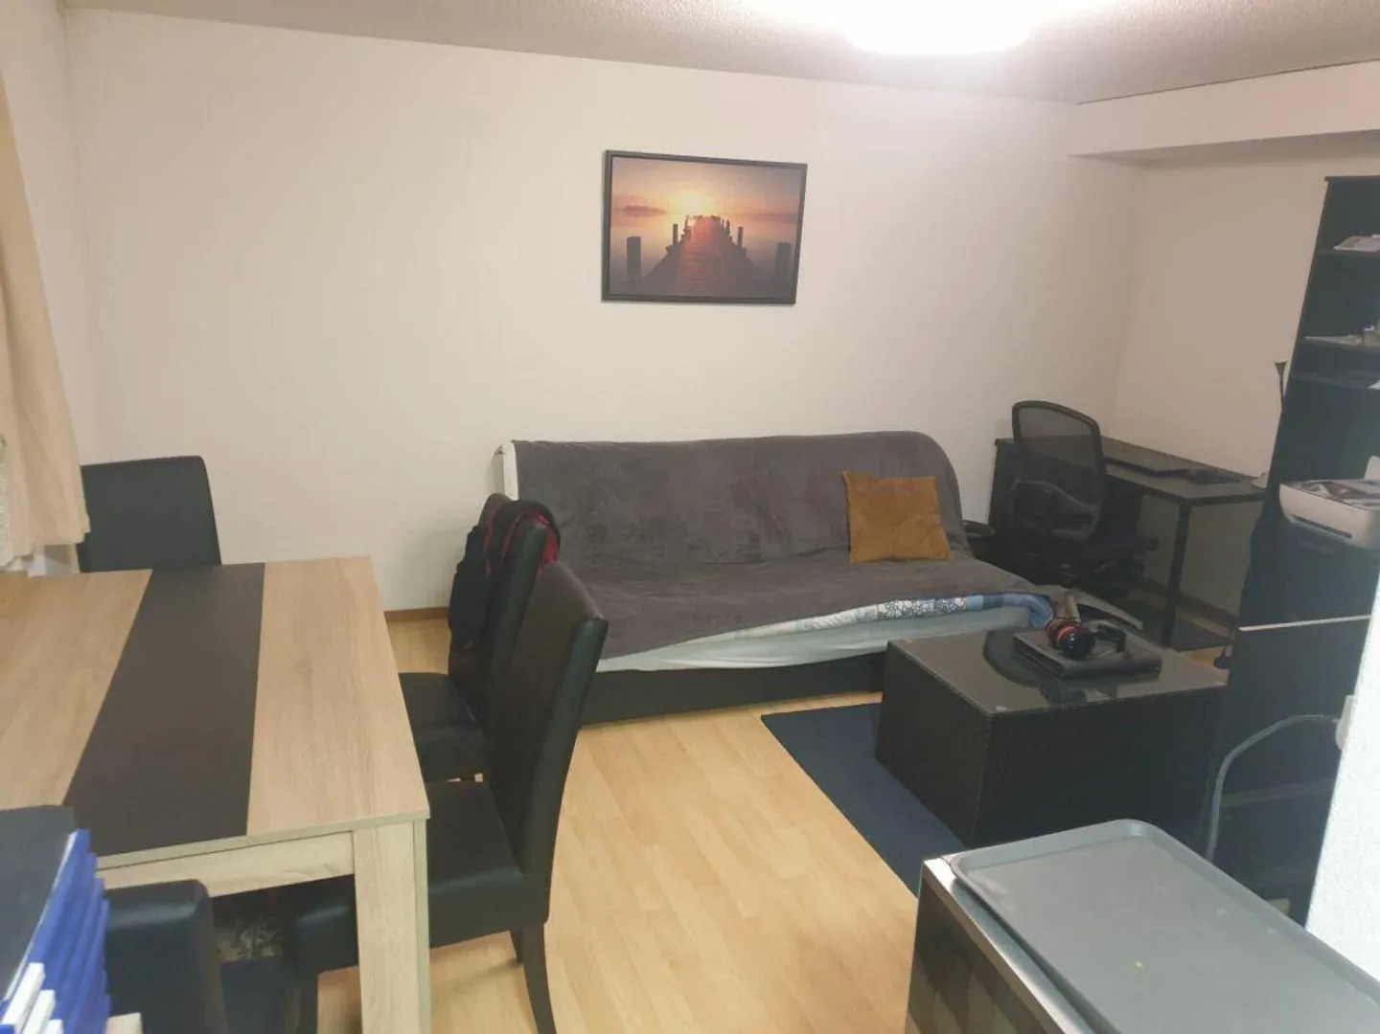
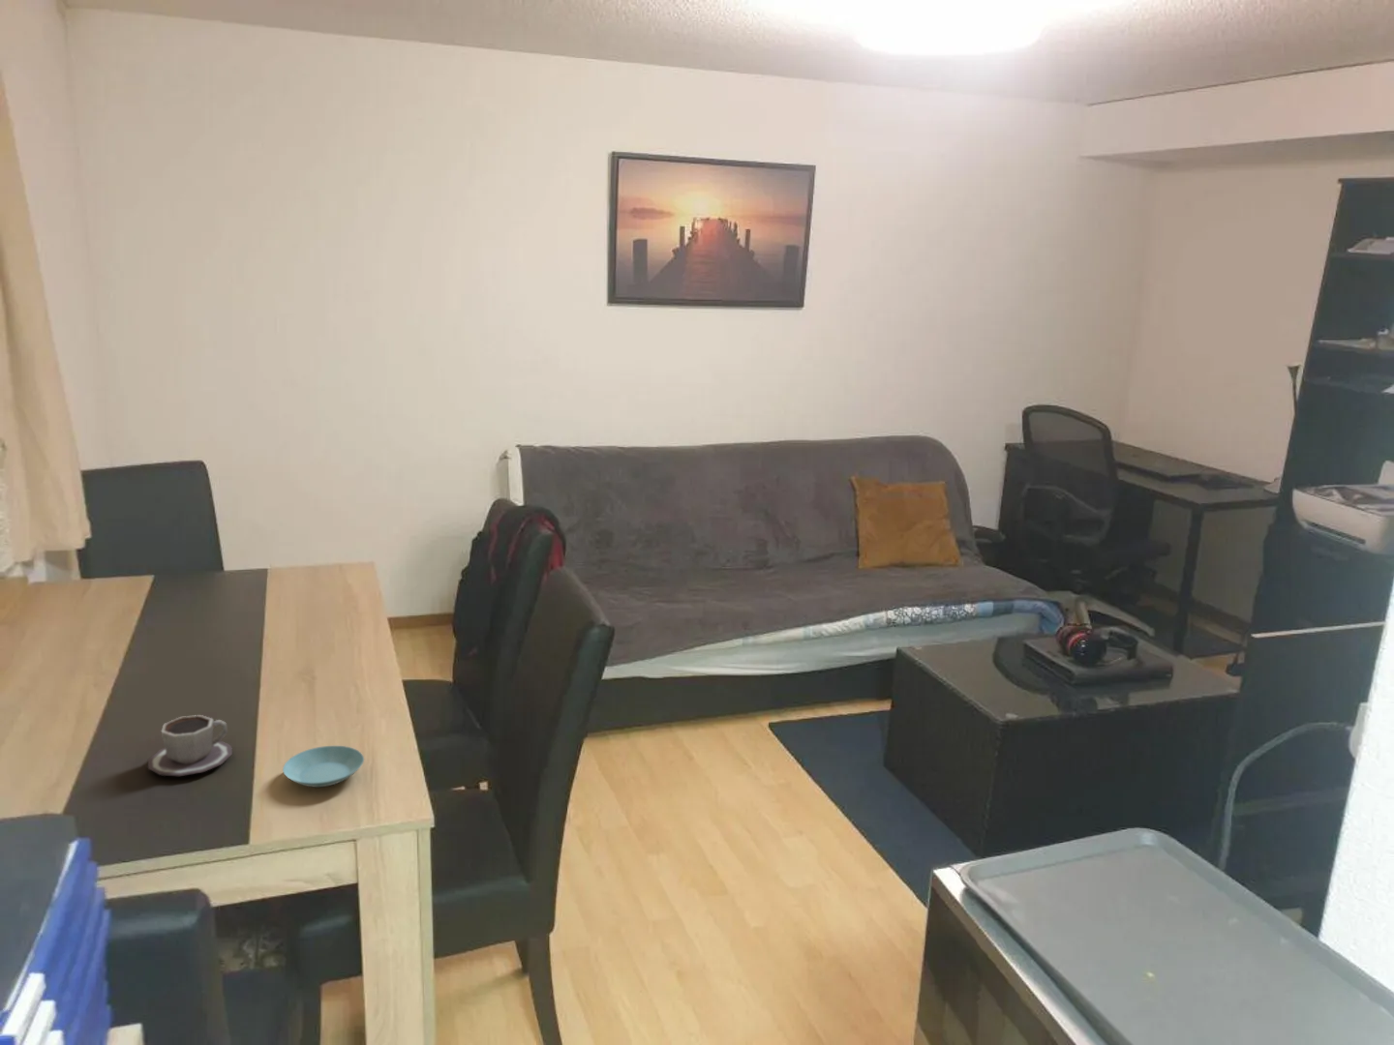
+ saucer (324, 769)
+ cup (189, 742)
